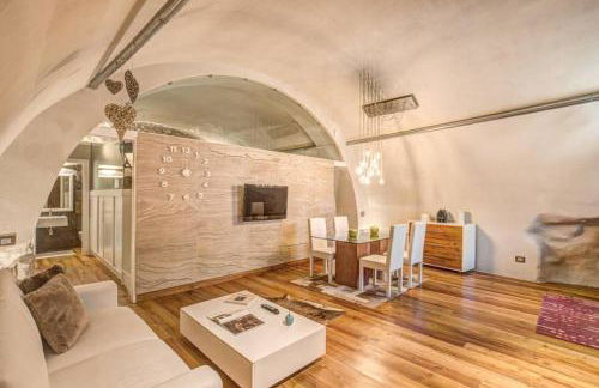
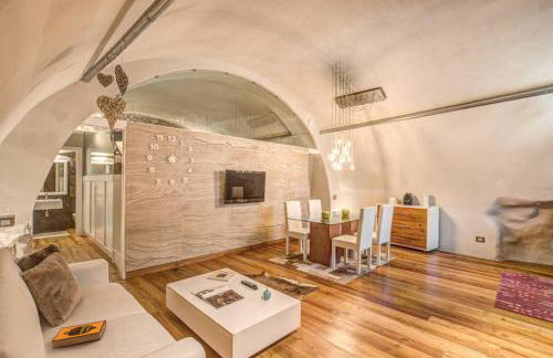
+ hardback book (81, 333)
